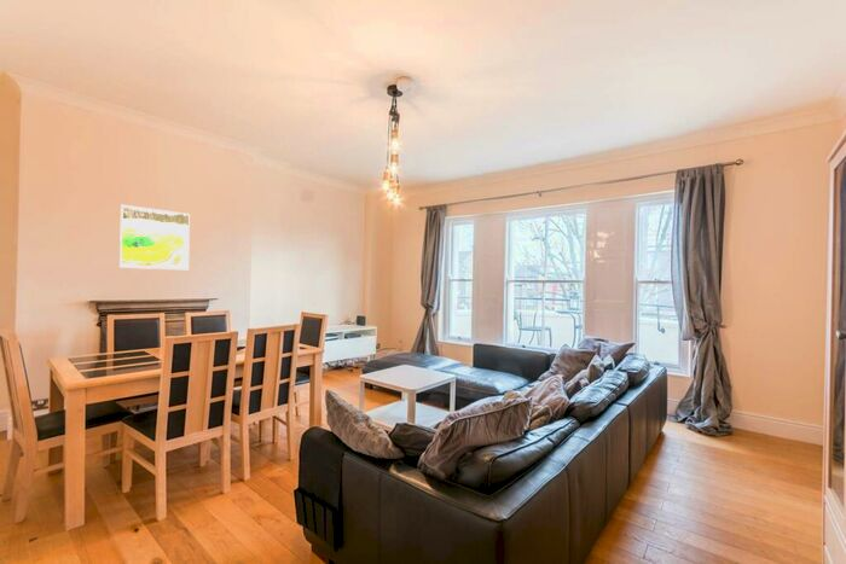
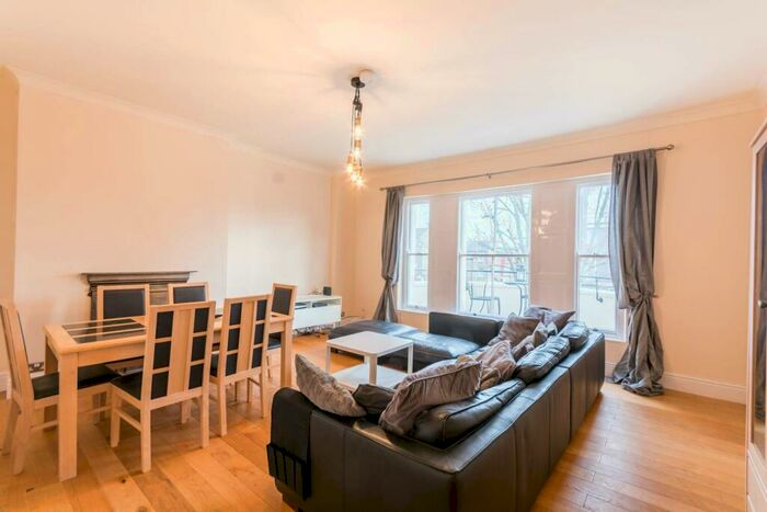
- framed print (156, 239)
